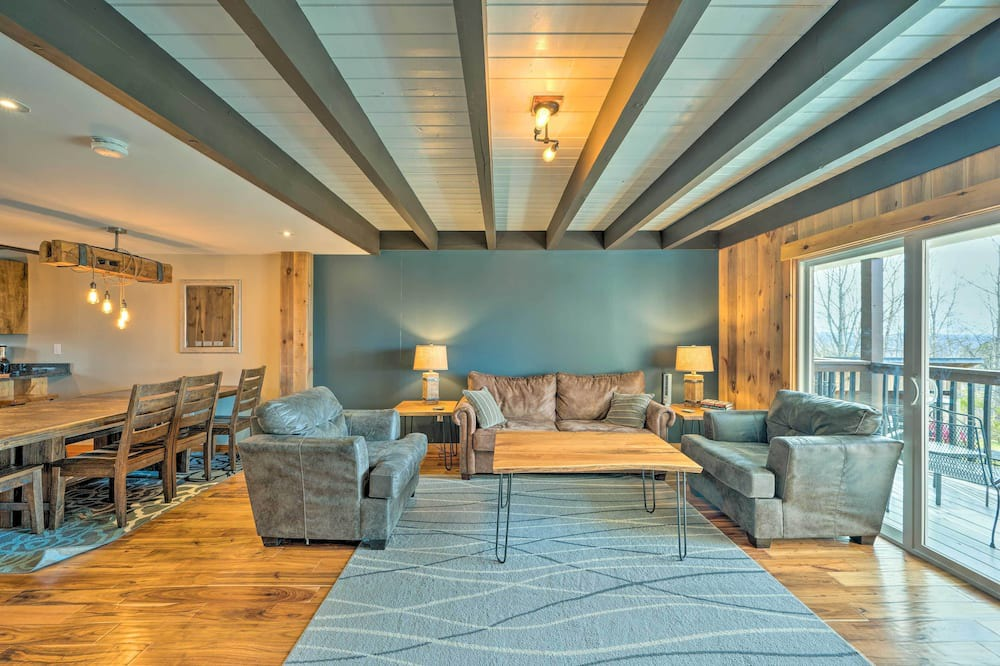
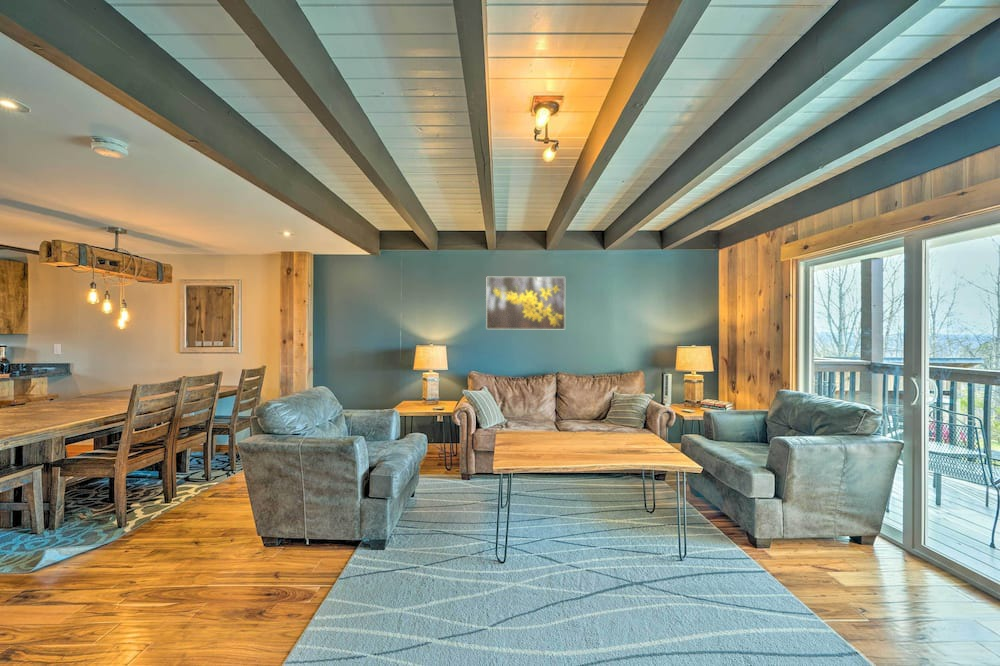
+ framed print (525, 303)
